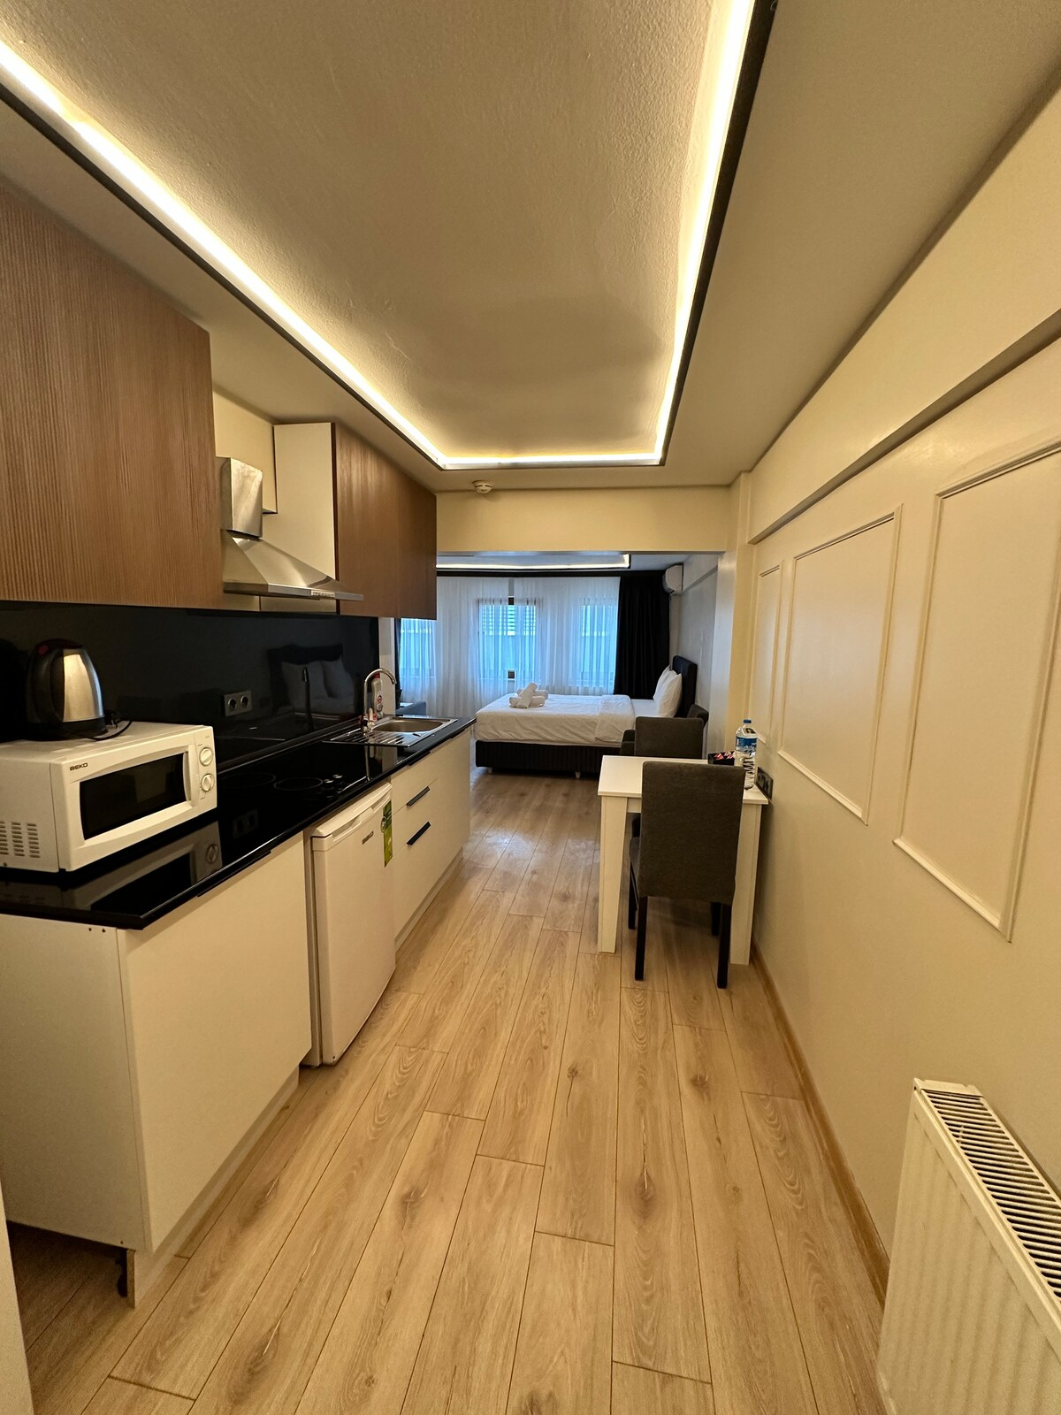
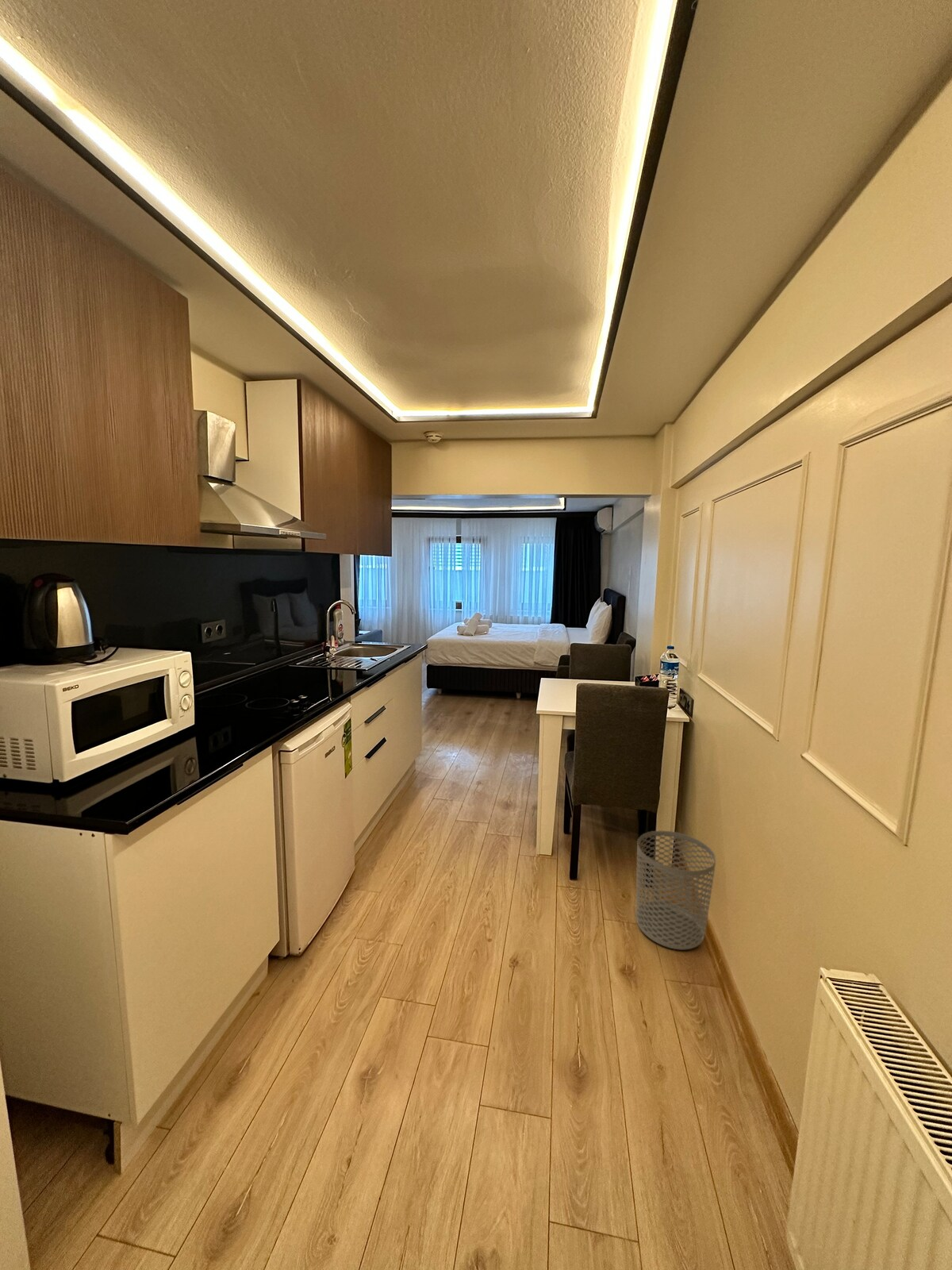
+ waste bin (672, 888)
